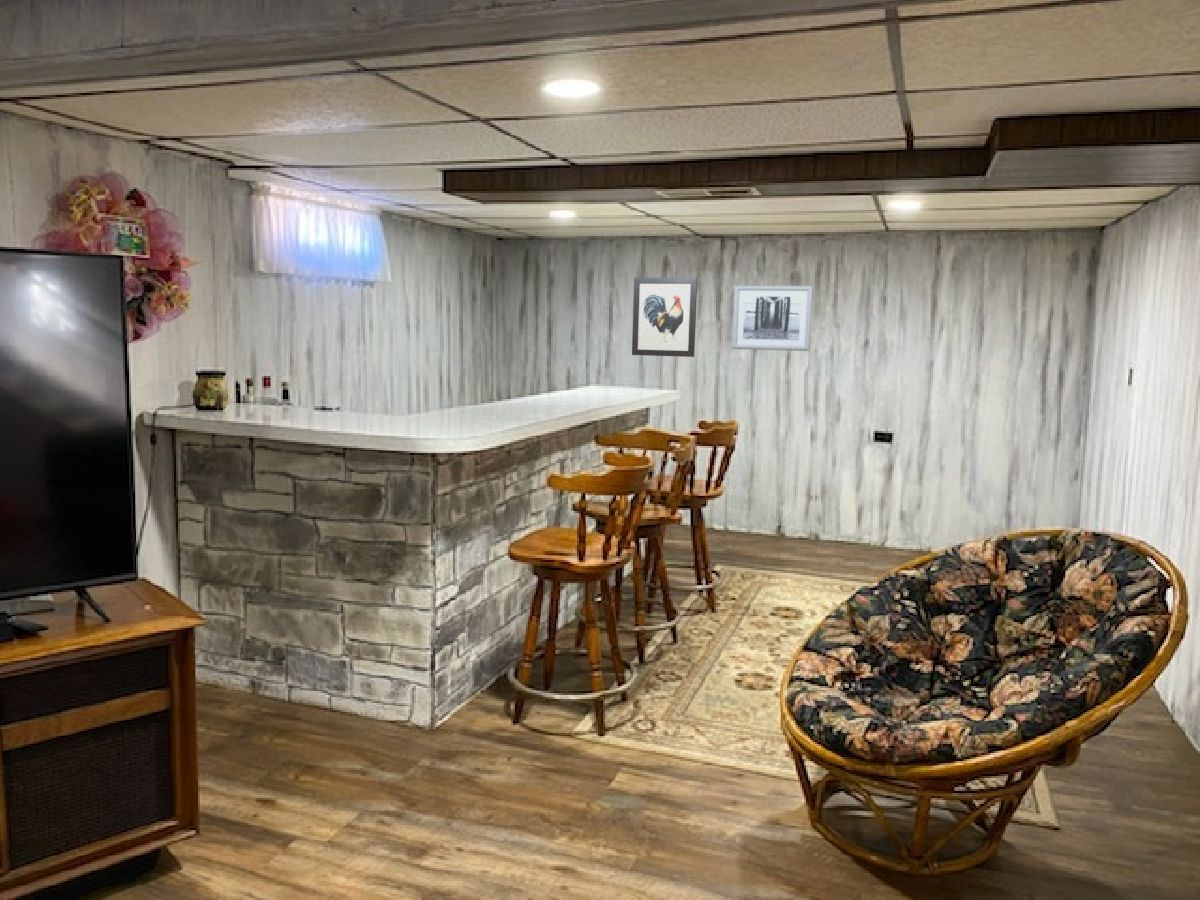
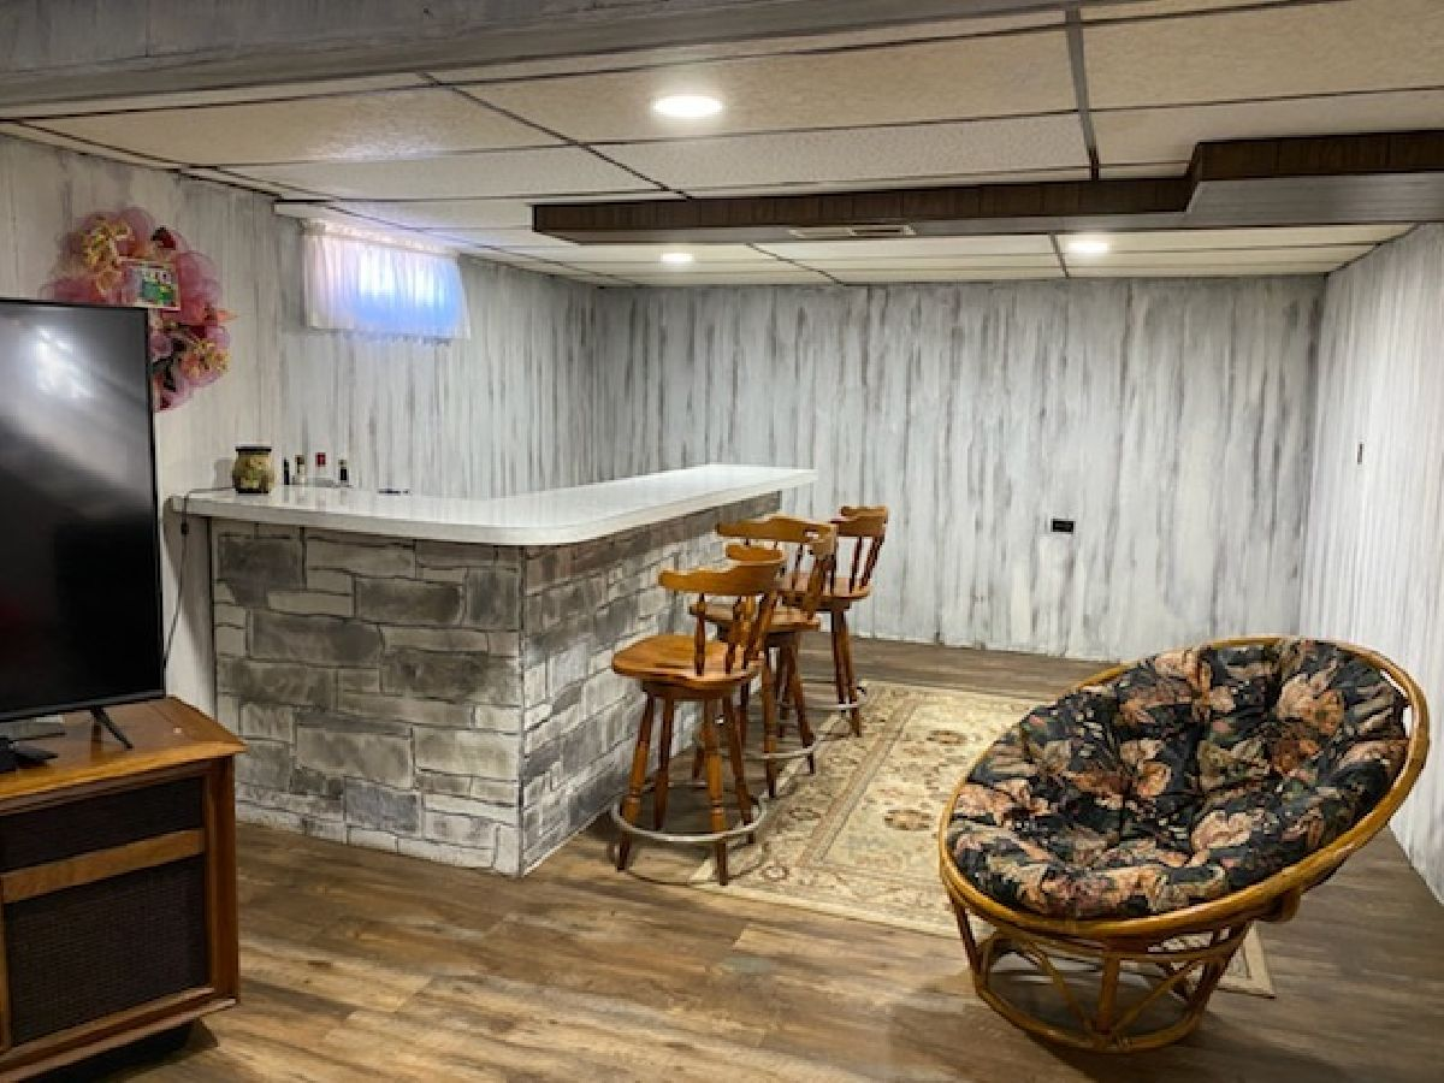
- wall art (664, 317)
- wall art (771, 318)
